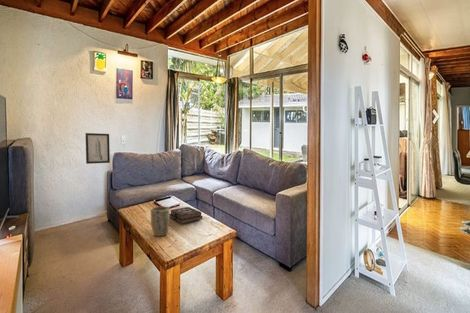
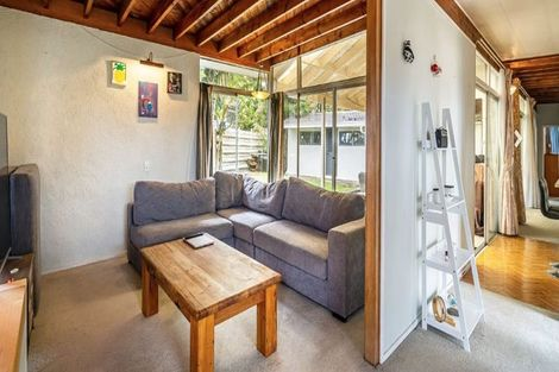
- wall art (98, 148)
- hardback book (185, 214)
- plant pot (160, 221)
